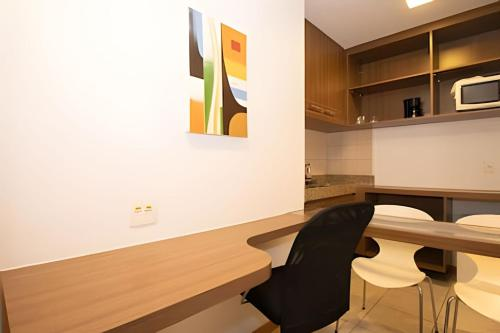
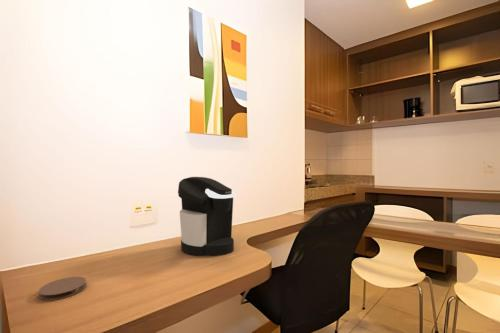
+ coffee maker (209, 212)
+ coaster (63, 287)
